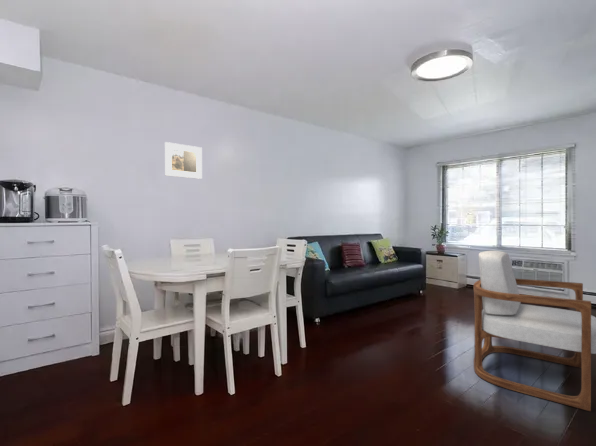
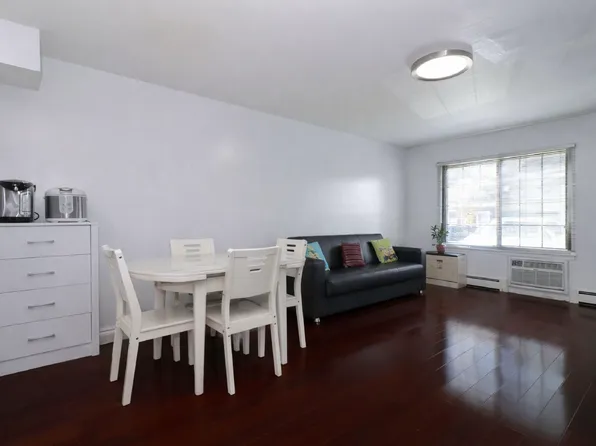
- armchair (533, 313)
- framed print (184, 161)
